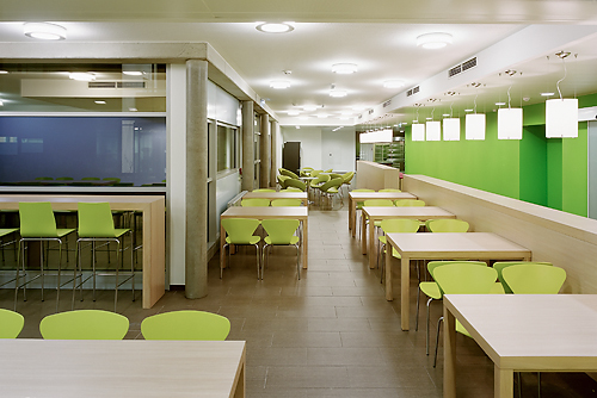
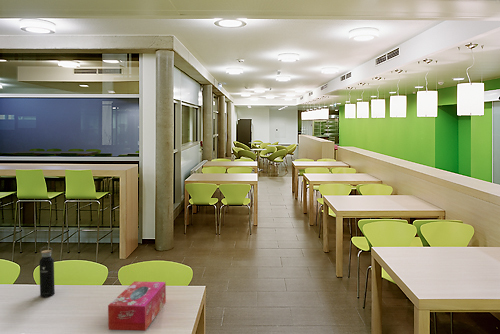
+ water bottle (46, 270)
+ tissue box (139, 303)
